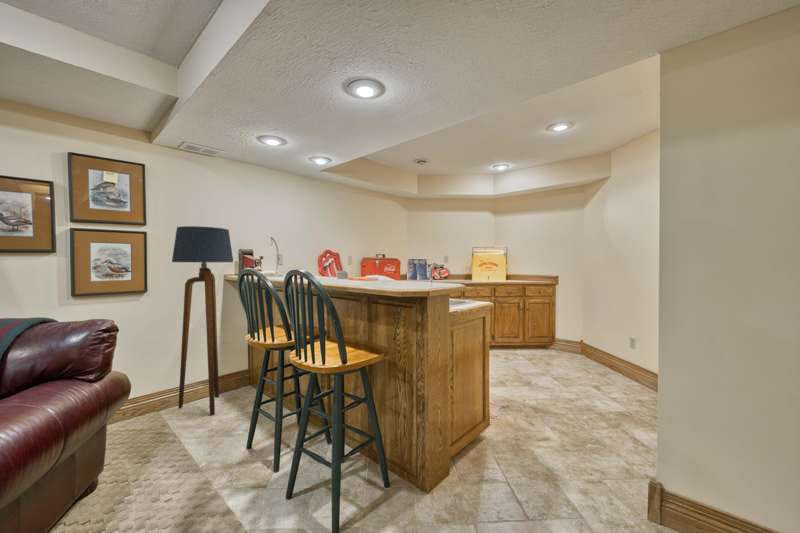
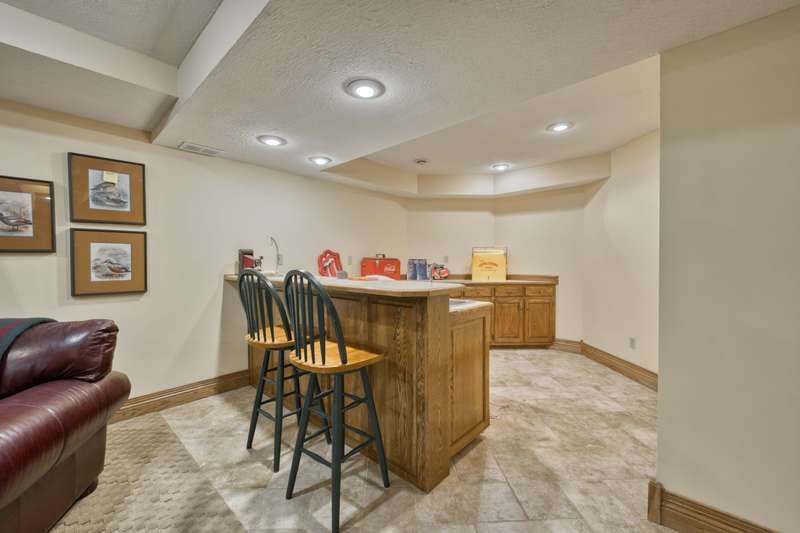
- floor lamp (206, 318)
